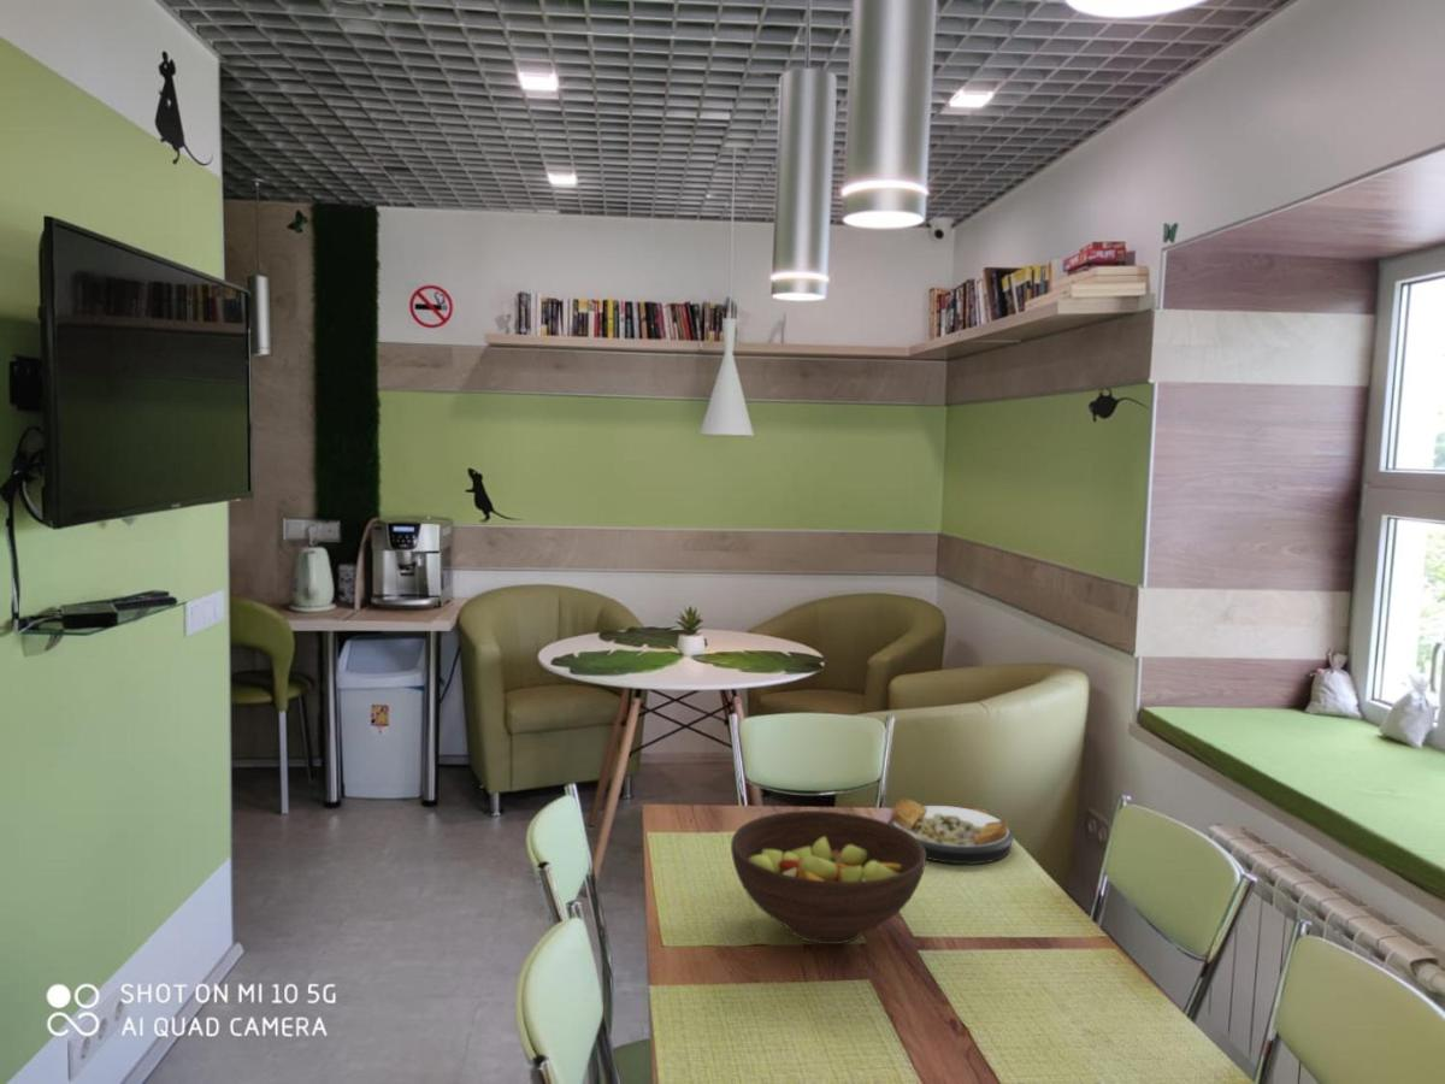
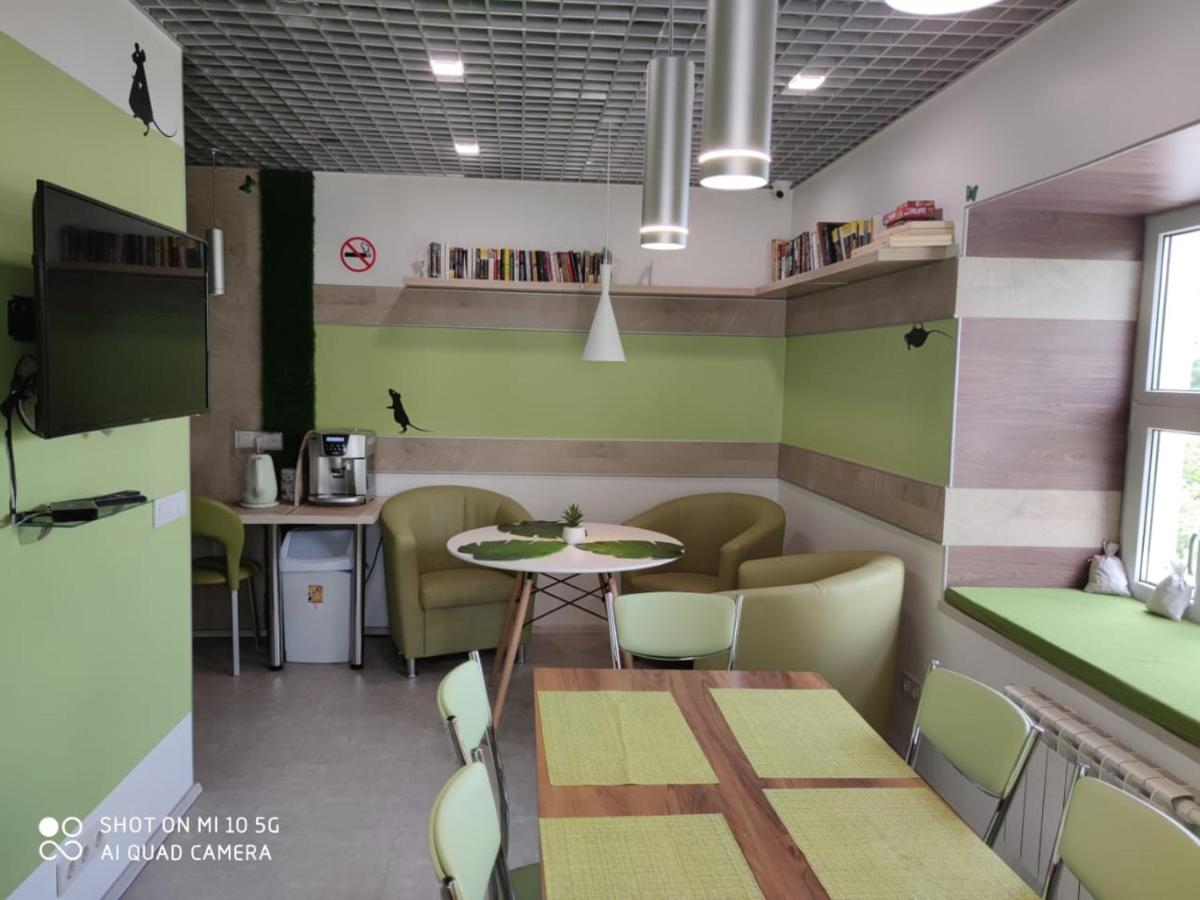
- plate (950, 827)
- fruit bowl (825, 886)
